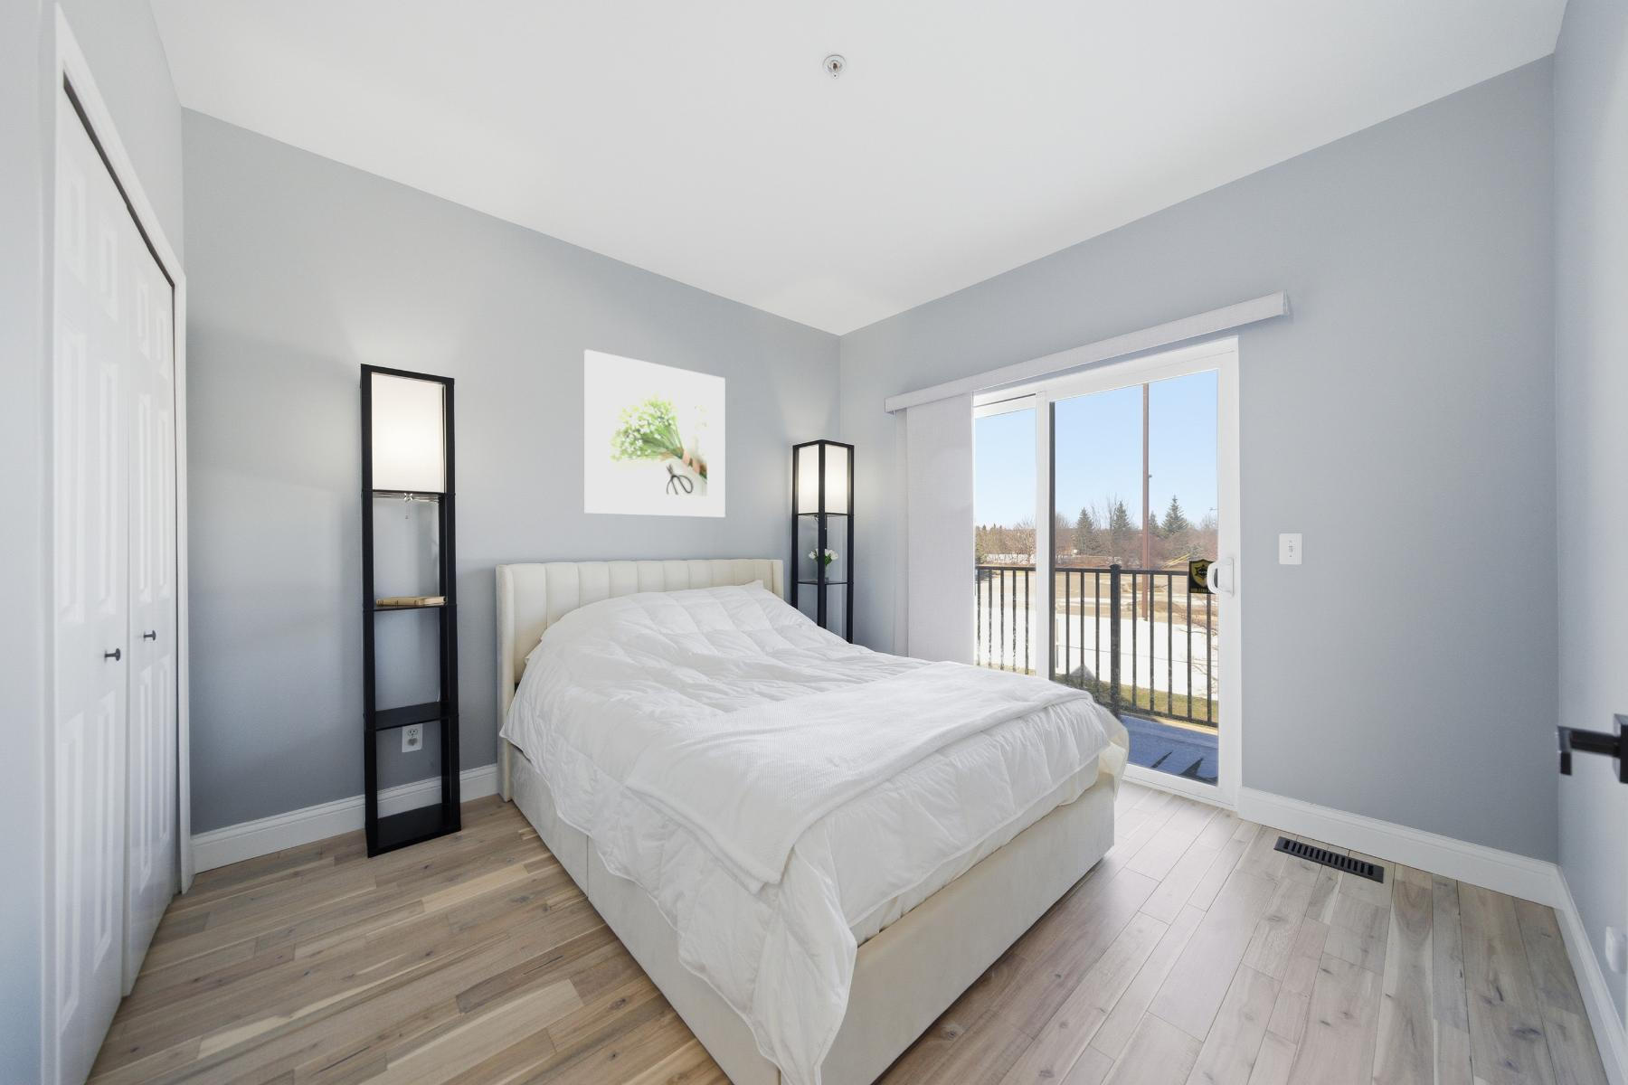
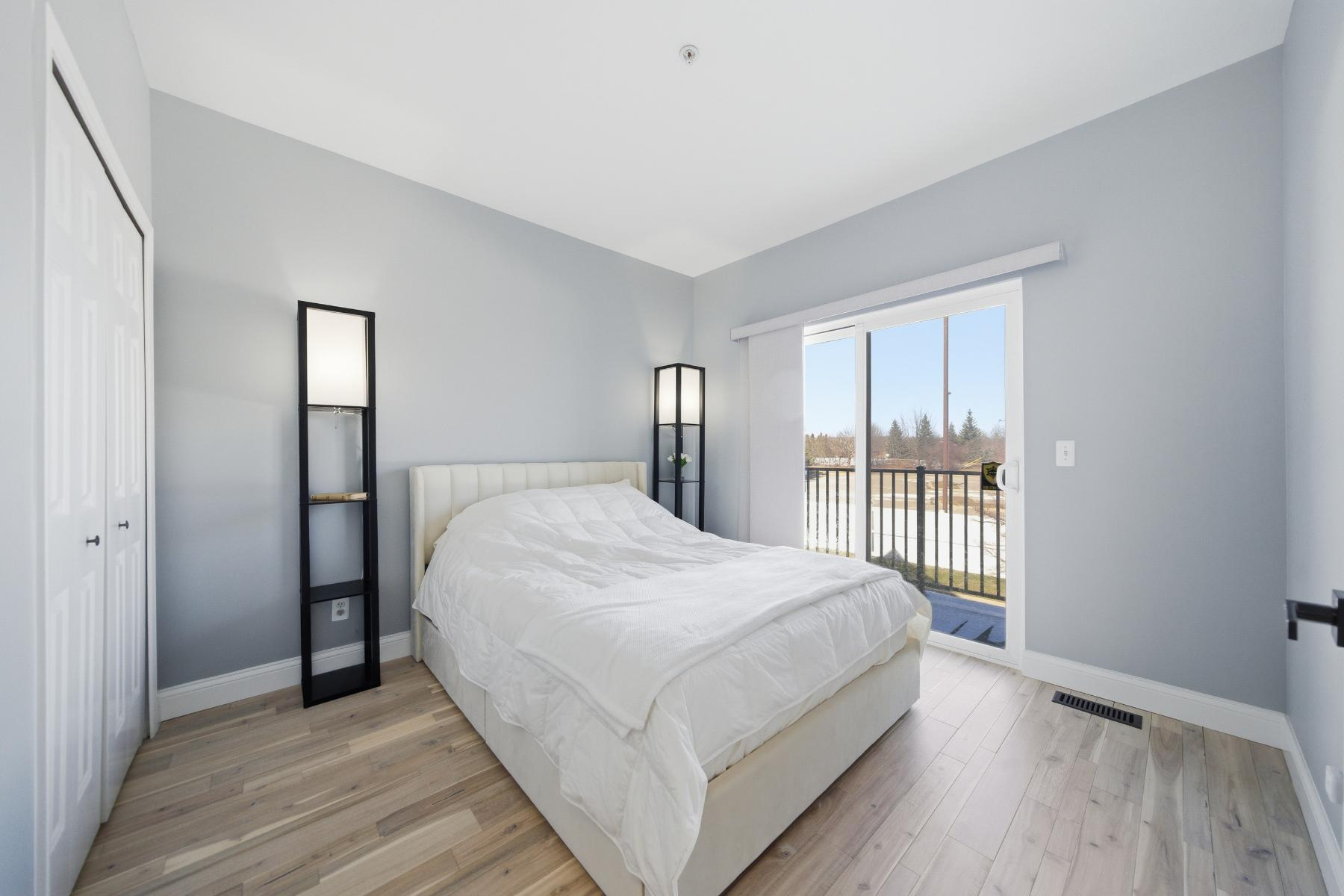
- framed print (660, 441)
